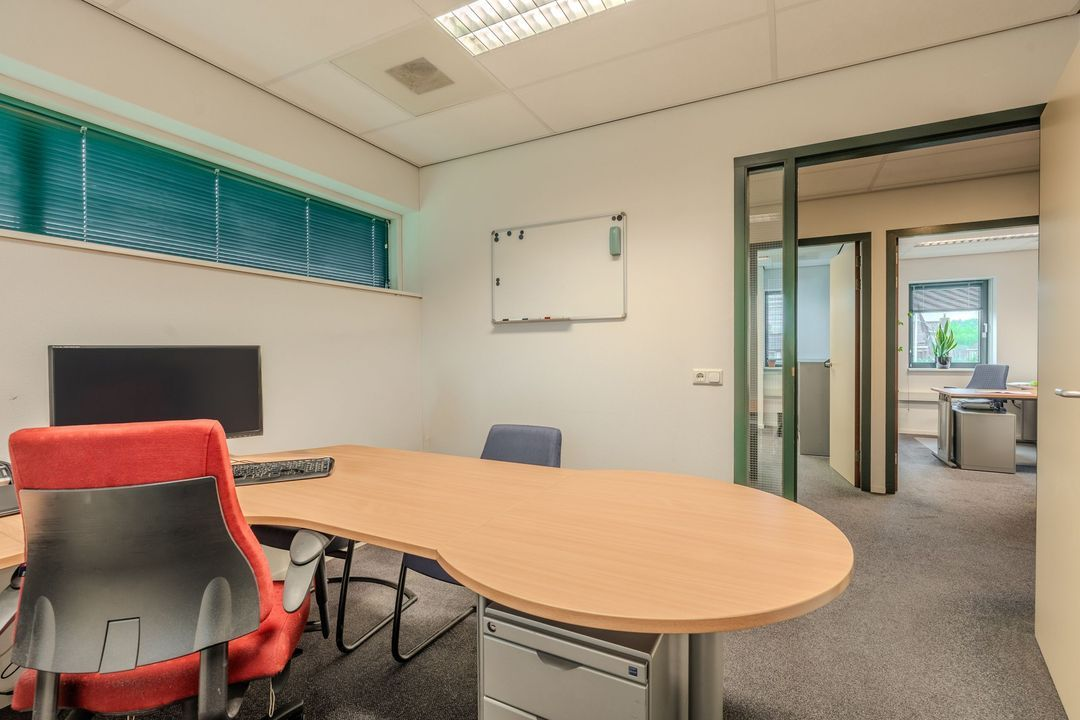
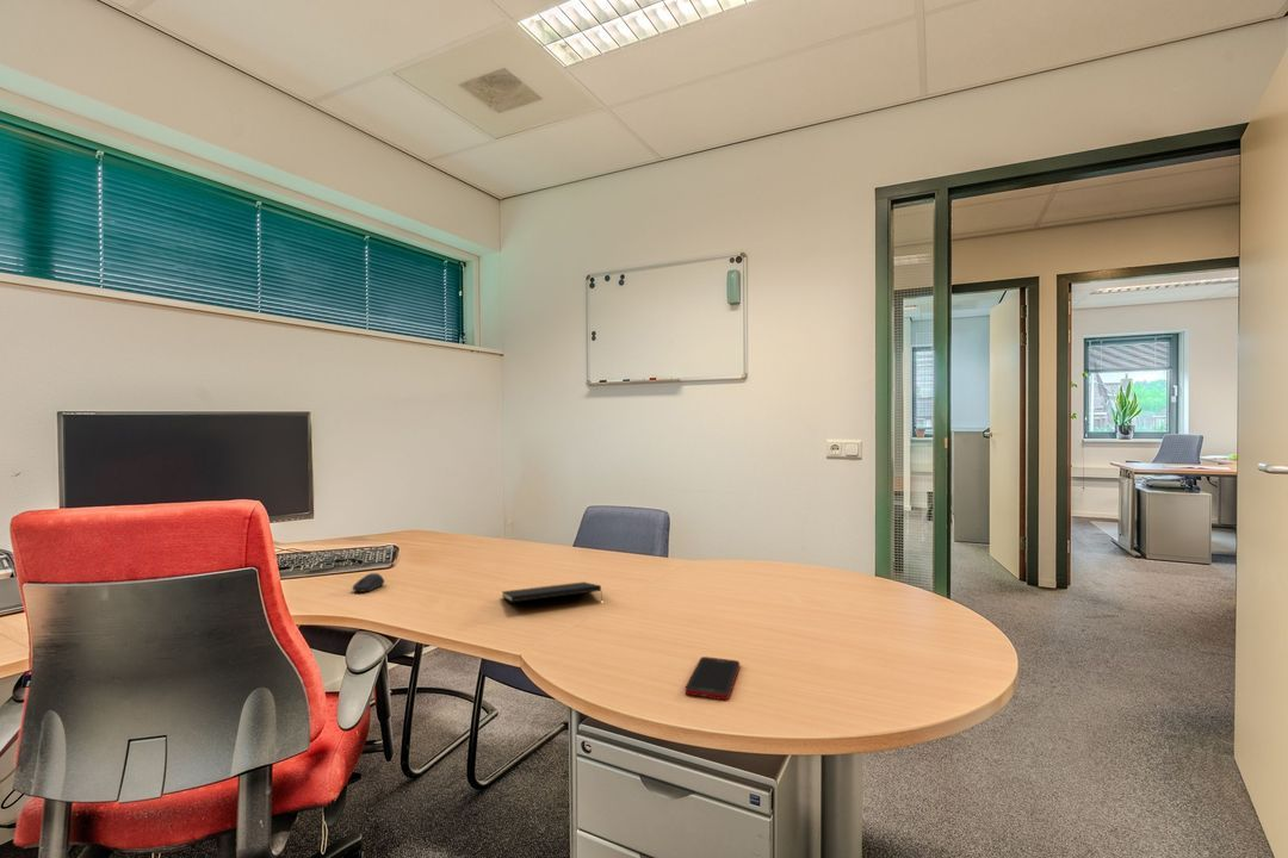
+ computer mouse (369, 580)
+ notepad (550, 591)
+ cell phone (713, 677)
